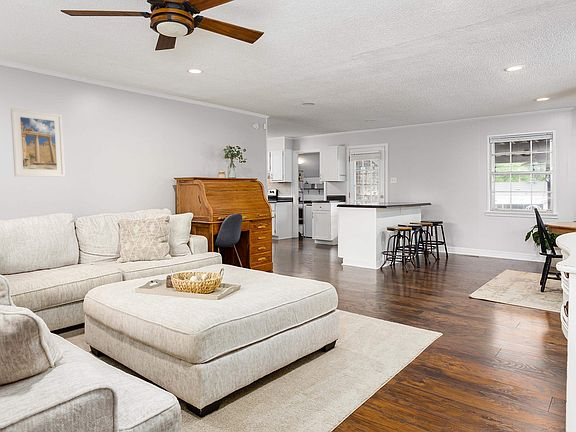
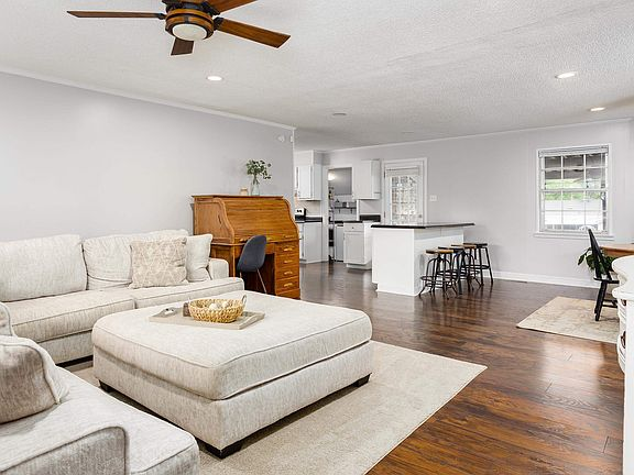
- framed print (39, 144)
